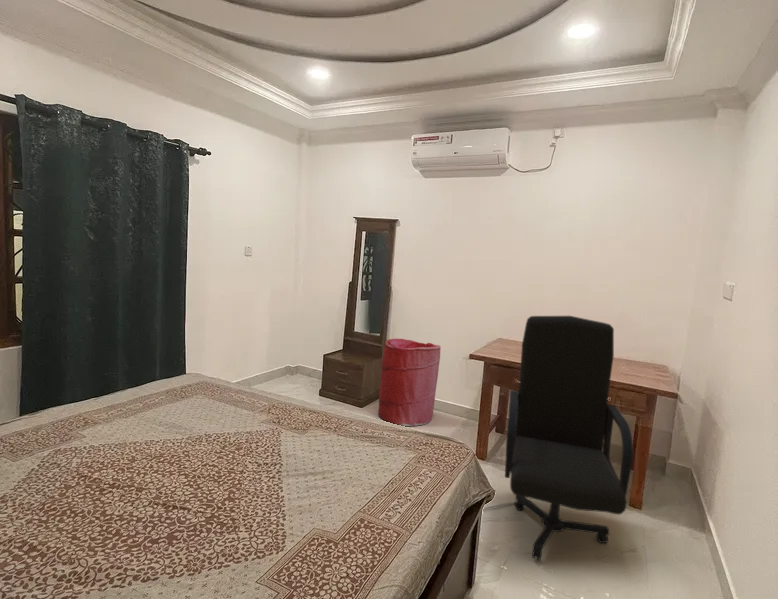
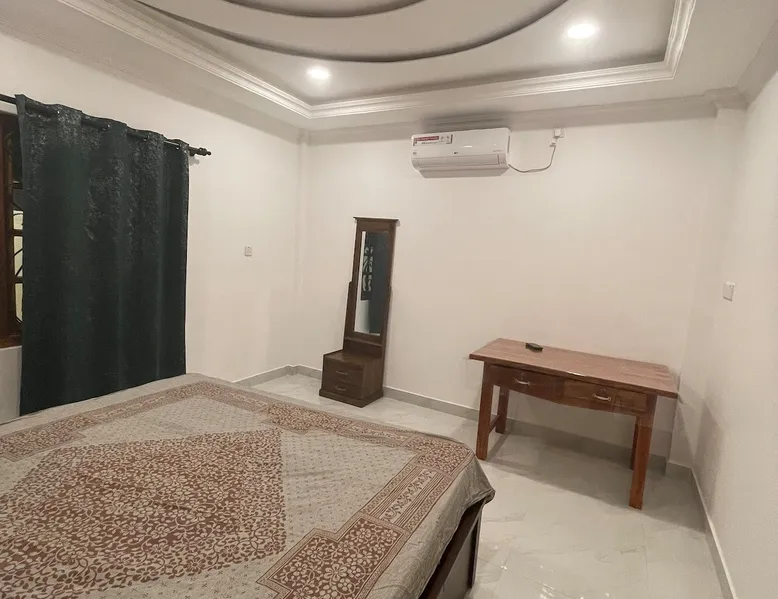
- chair (564, 430)
- laundry hamper (409, 378)
